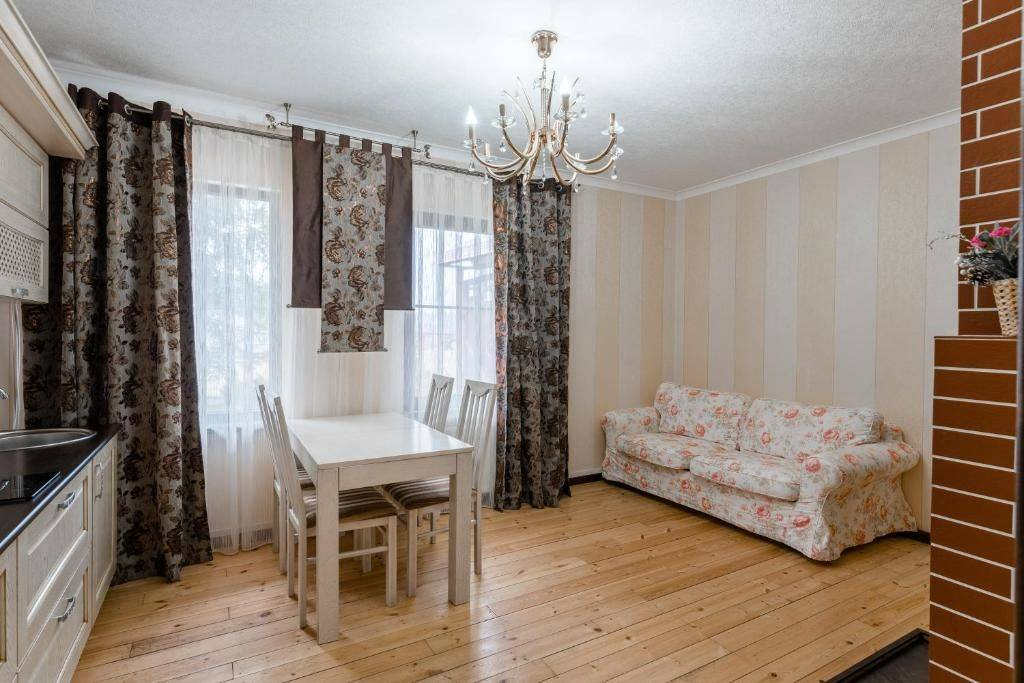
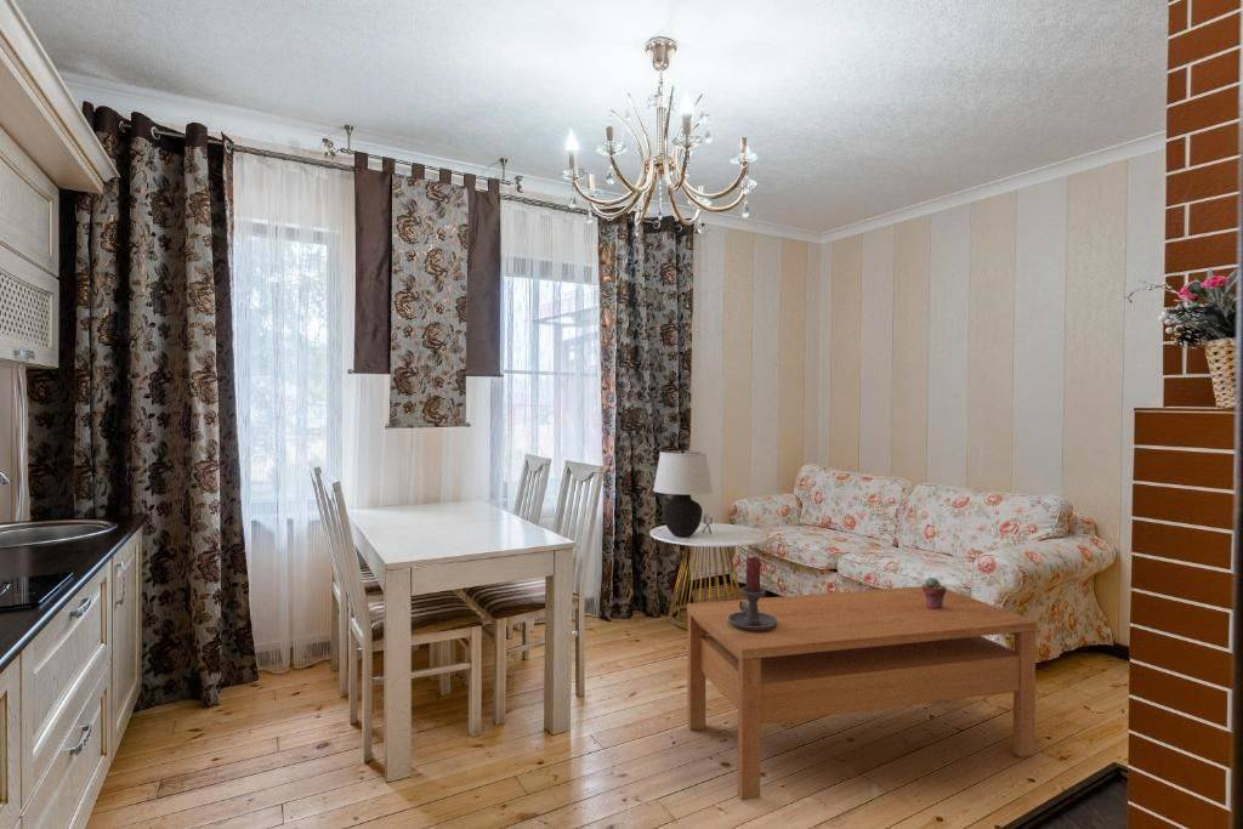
+ coffee table (853, 676)
+ side table (709, 566)
+ table lamp (682, 493)
+ potted succulent (933, 591)
+ candle holder (750, 587)
